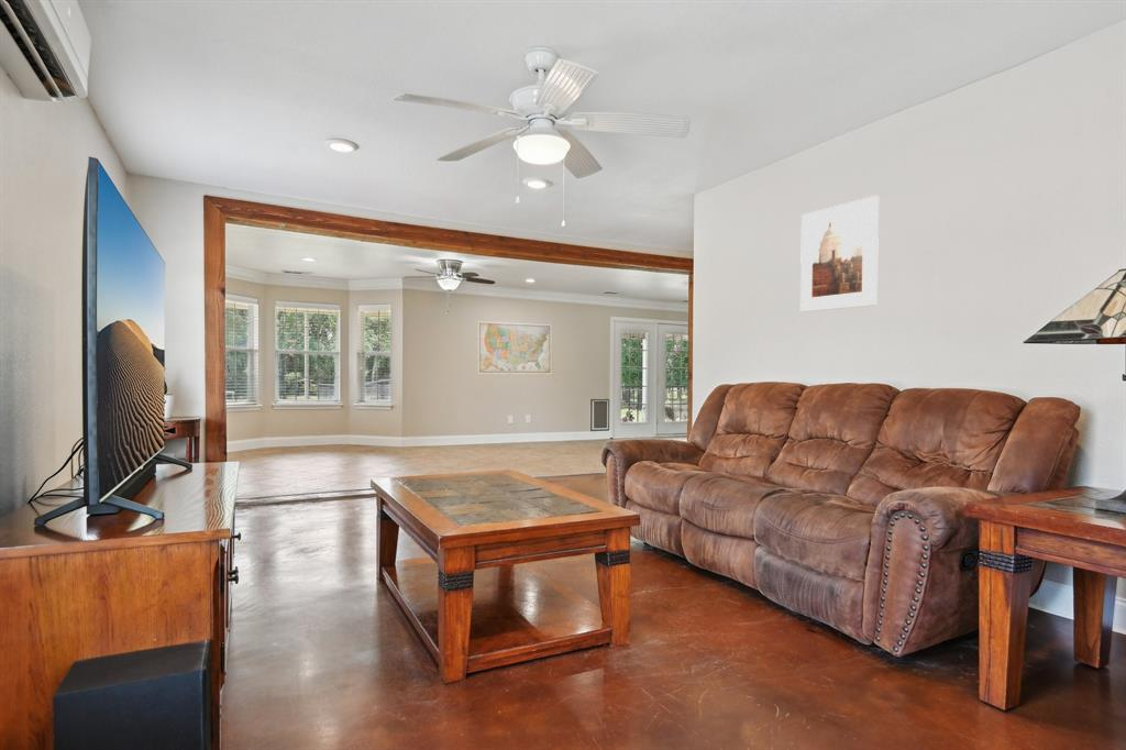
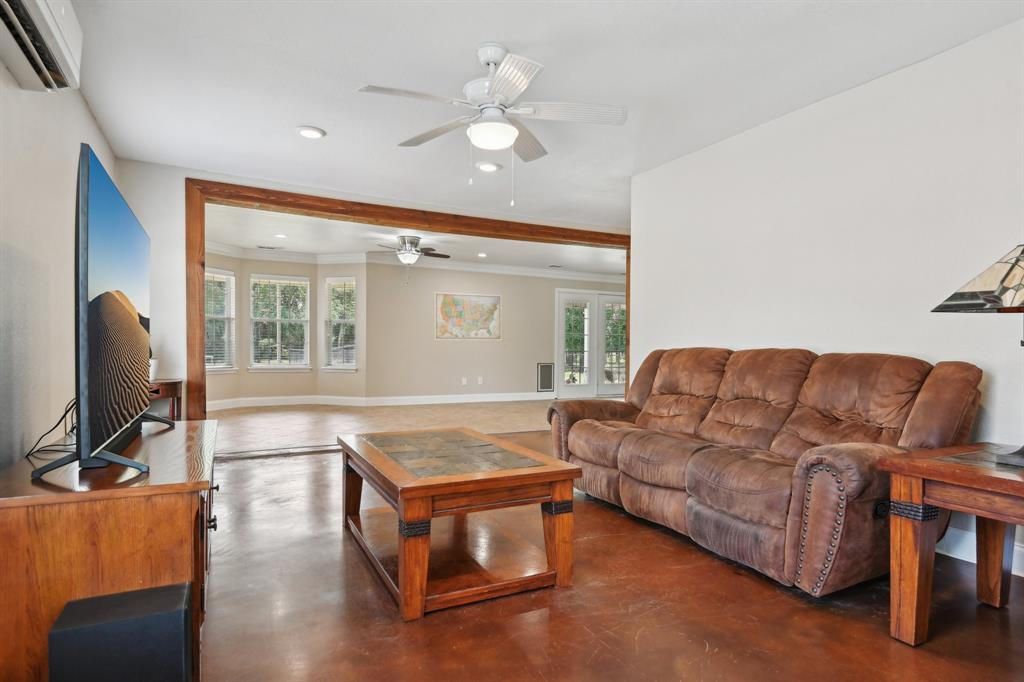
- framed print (837, 257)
